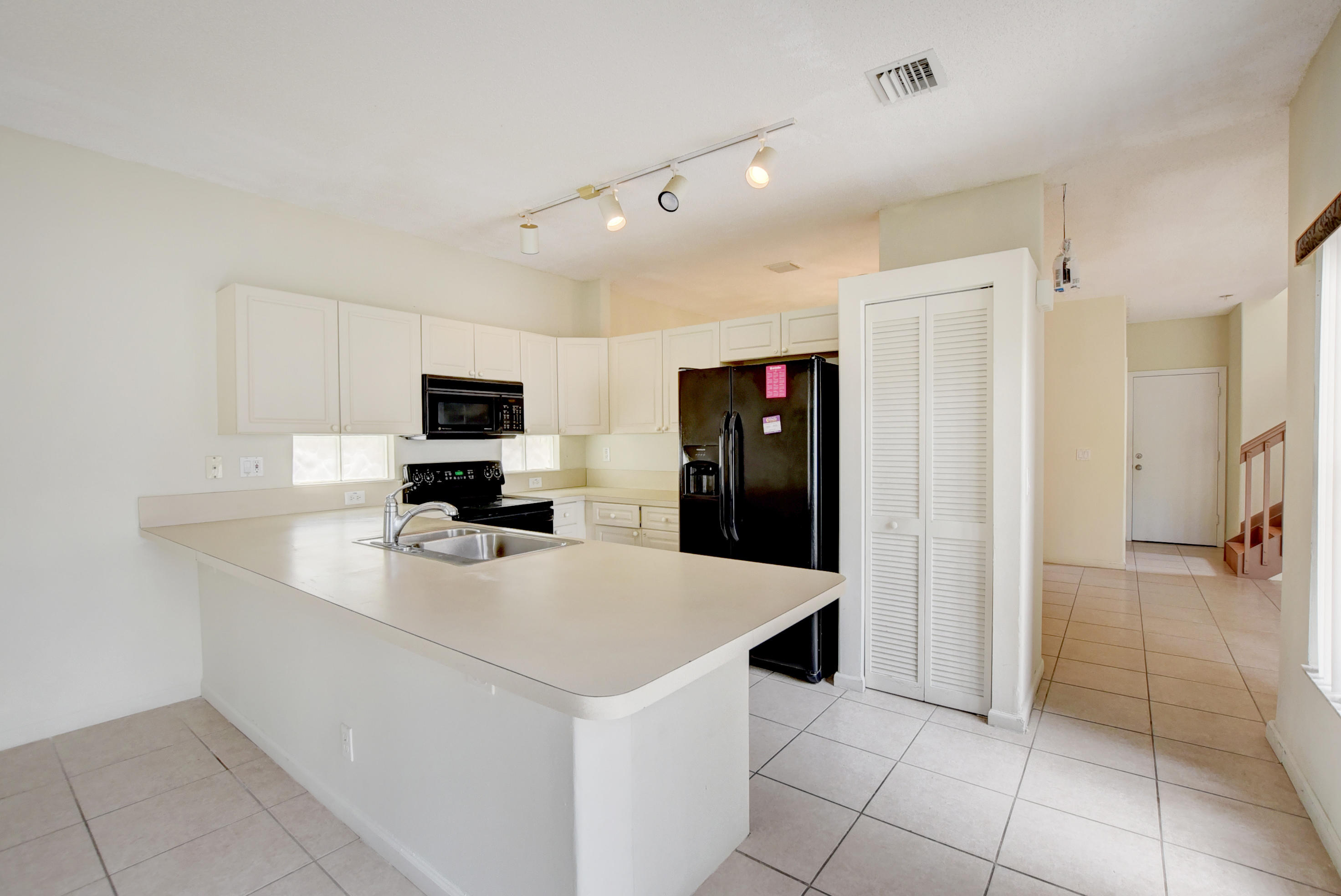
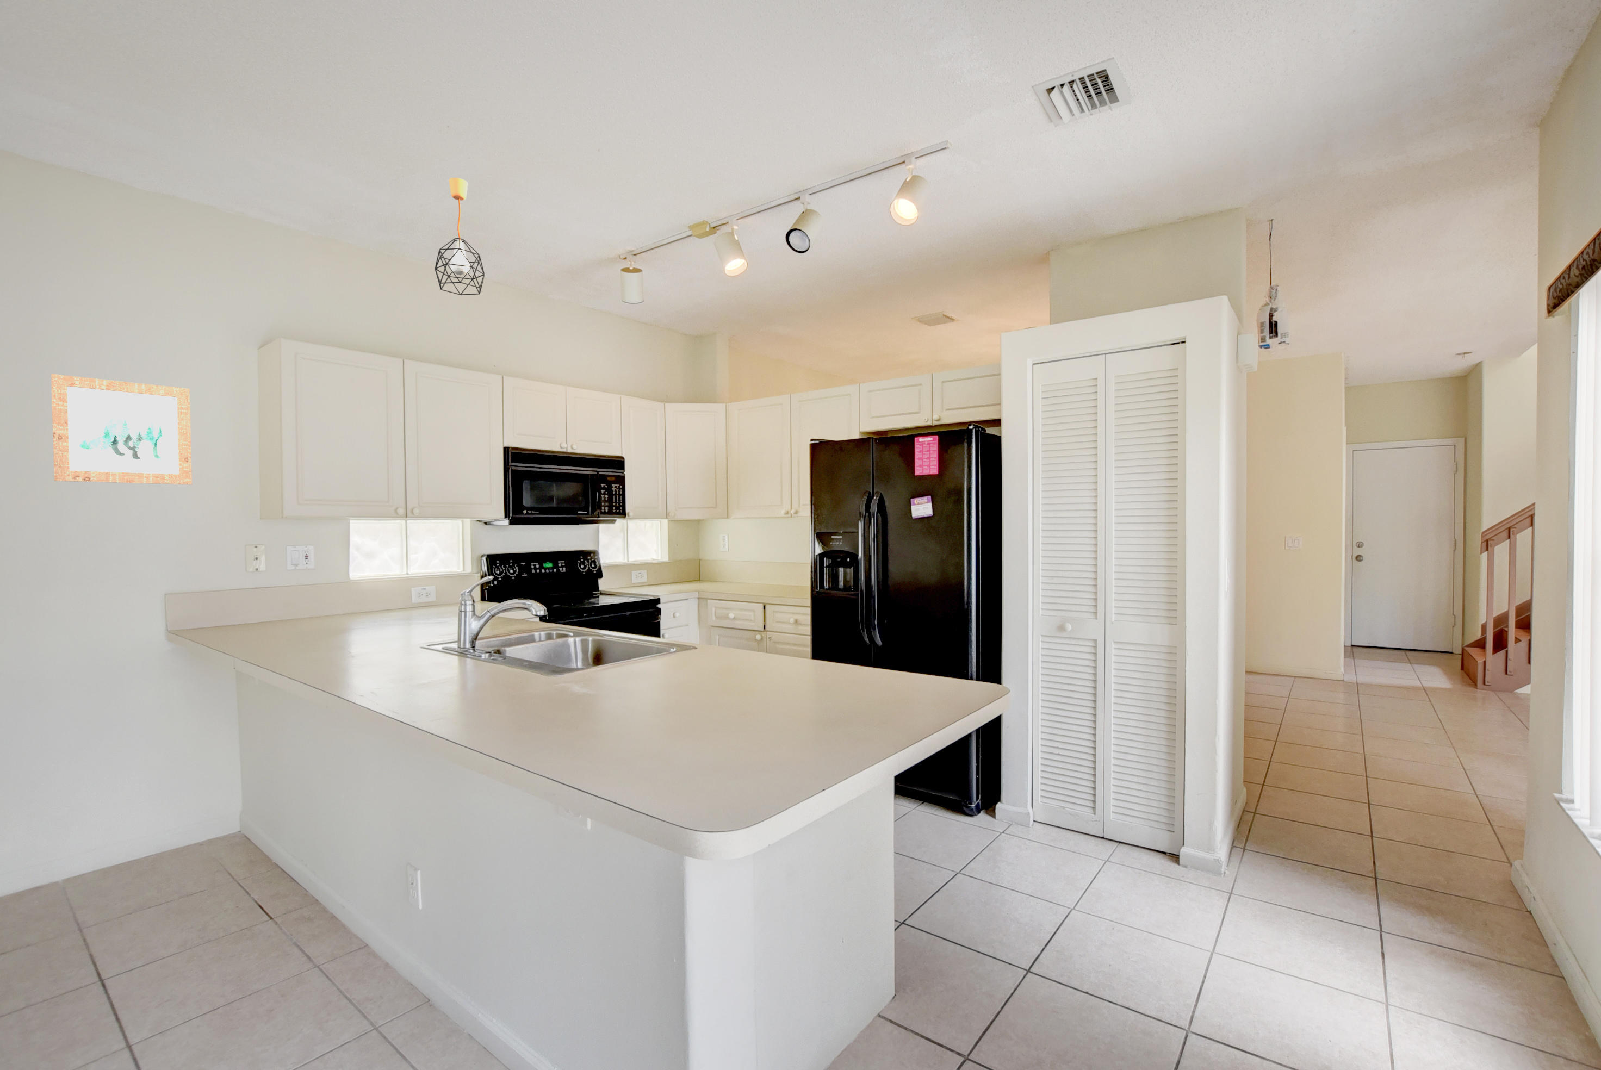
+ wall art (125, 432)
+ pendant light (458, 235)
